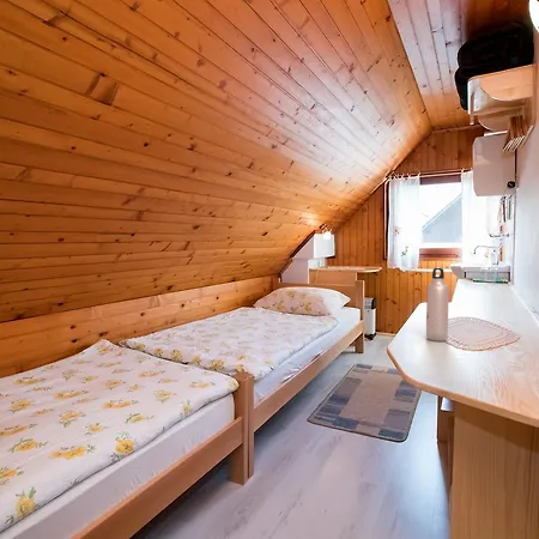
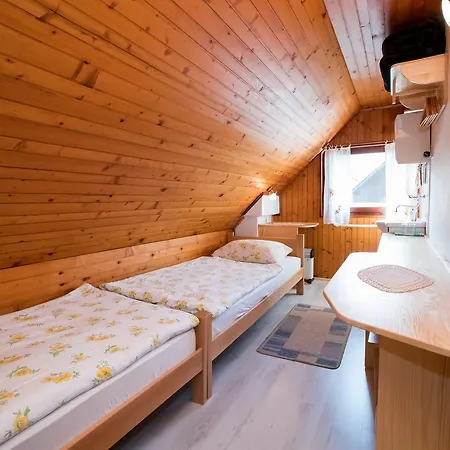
- water bottle (437, 303)
